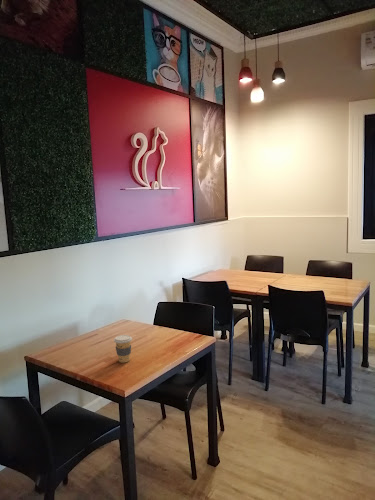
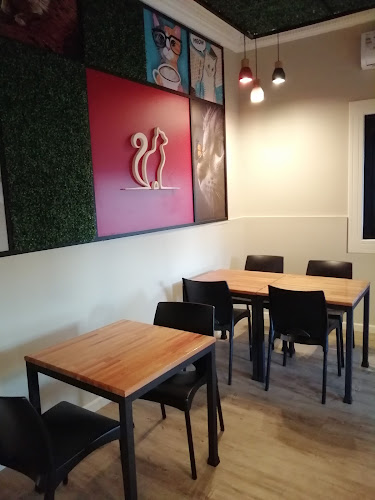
- coffee cup (123, 348)
